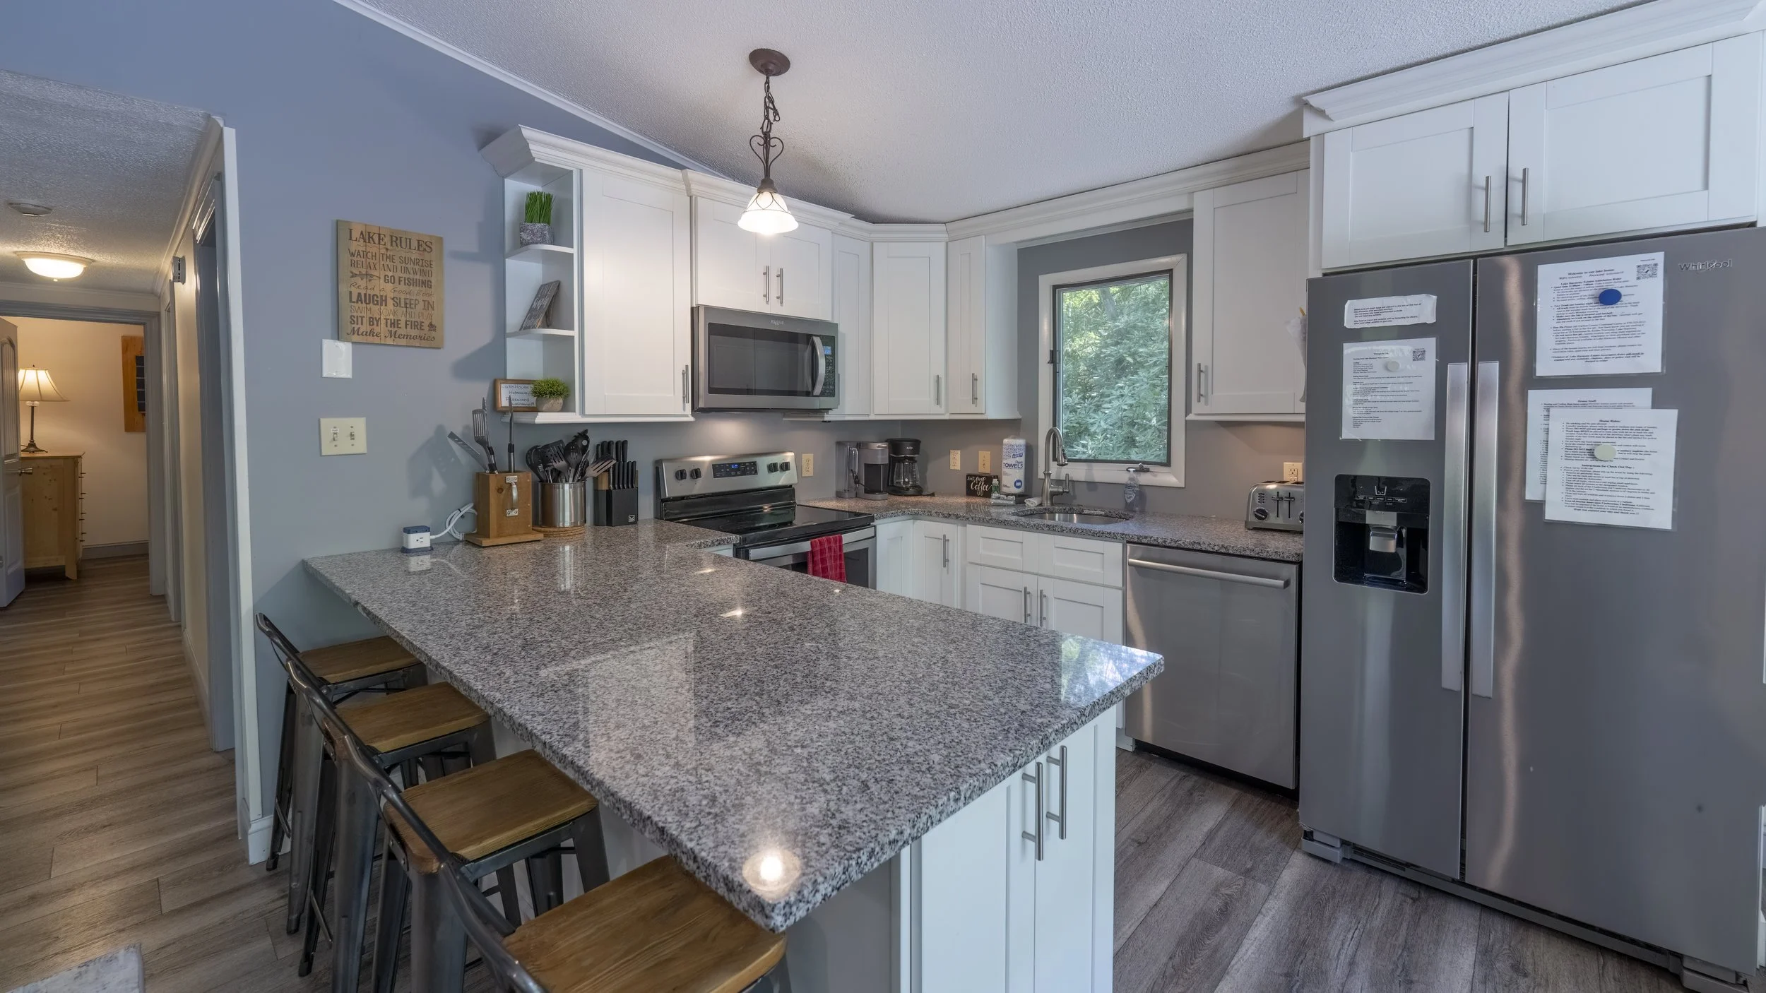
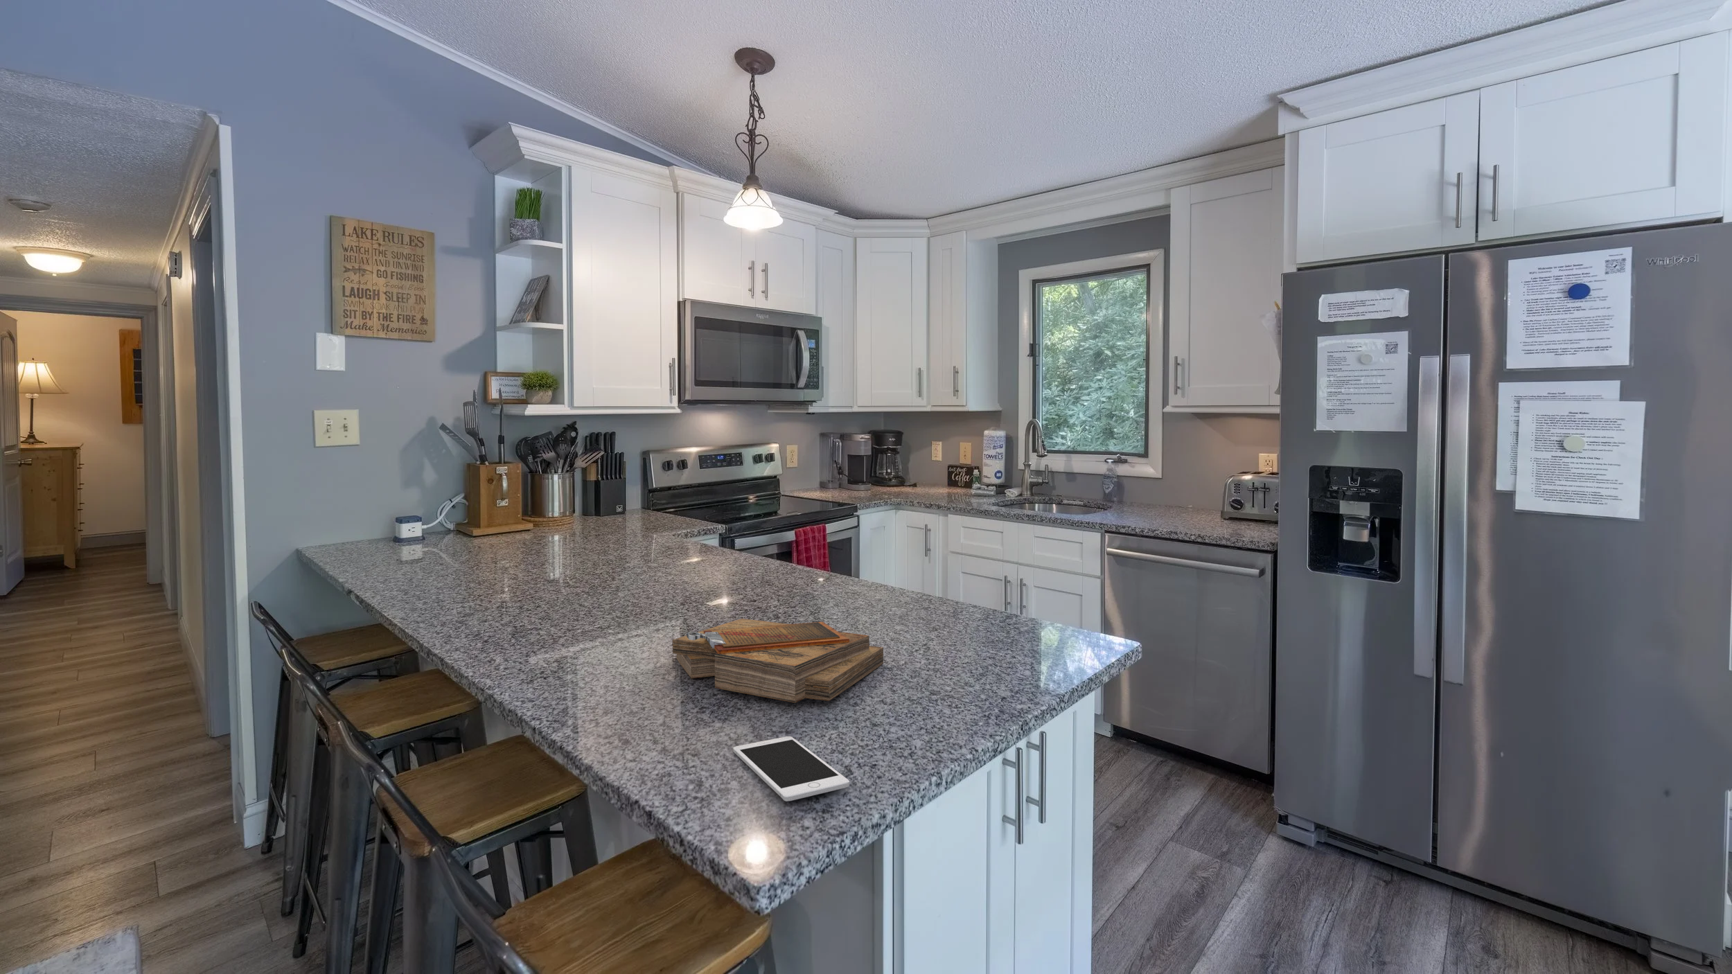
+ cell phone (787, 766)
+ clipboard (783, 648)
